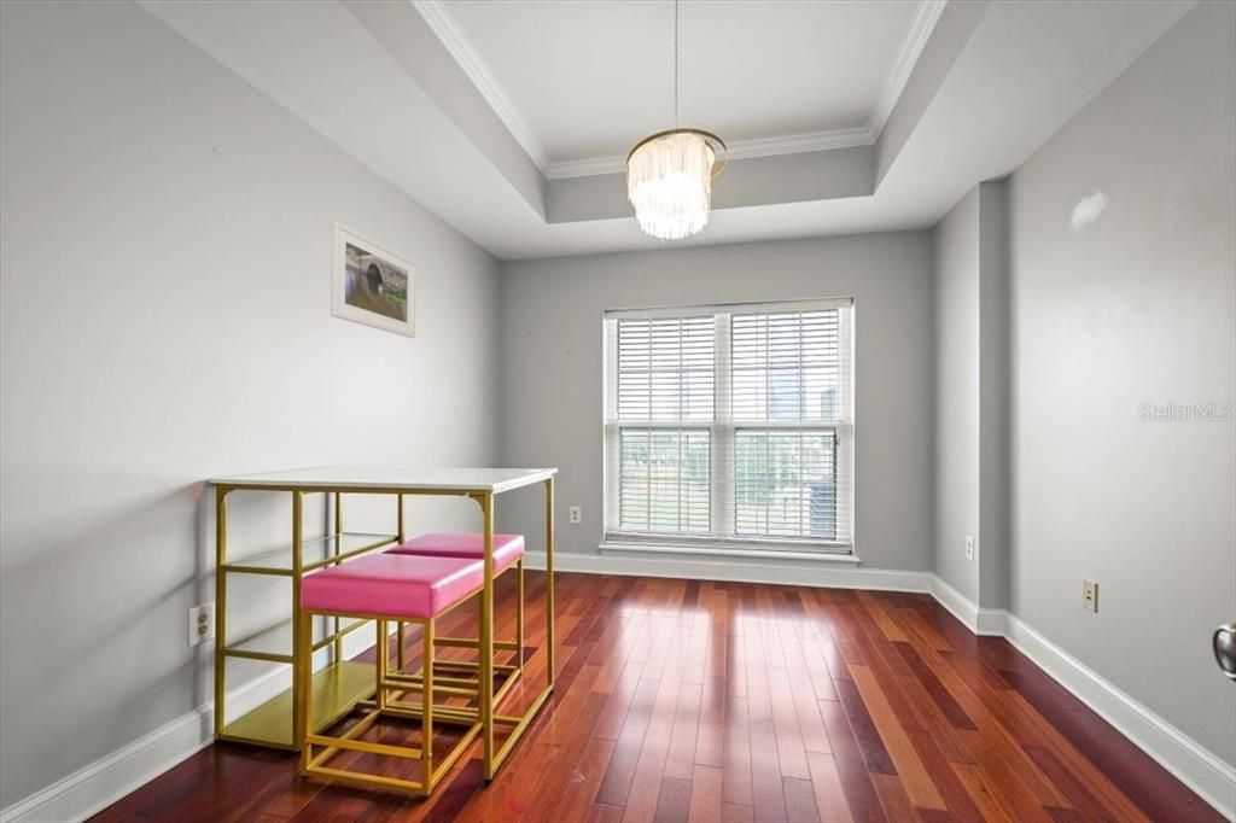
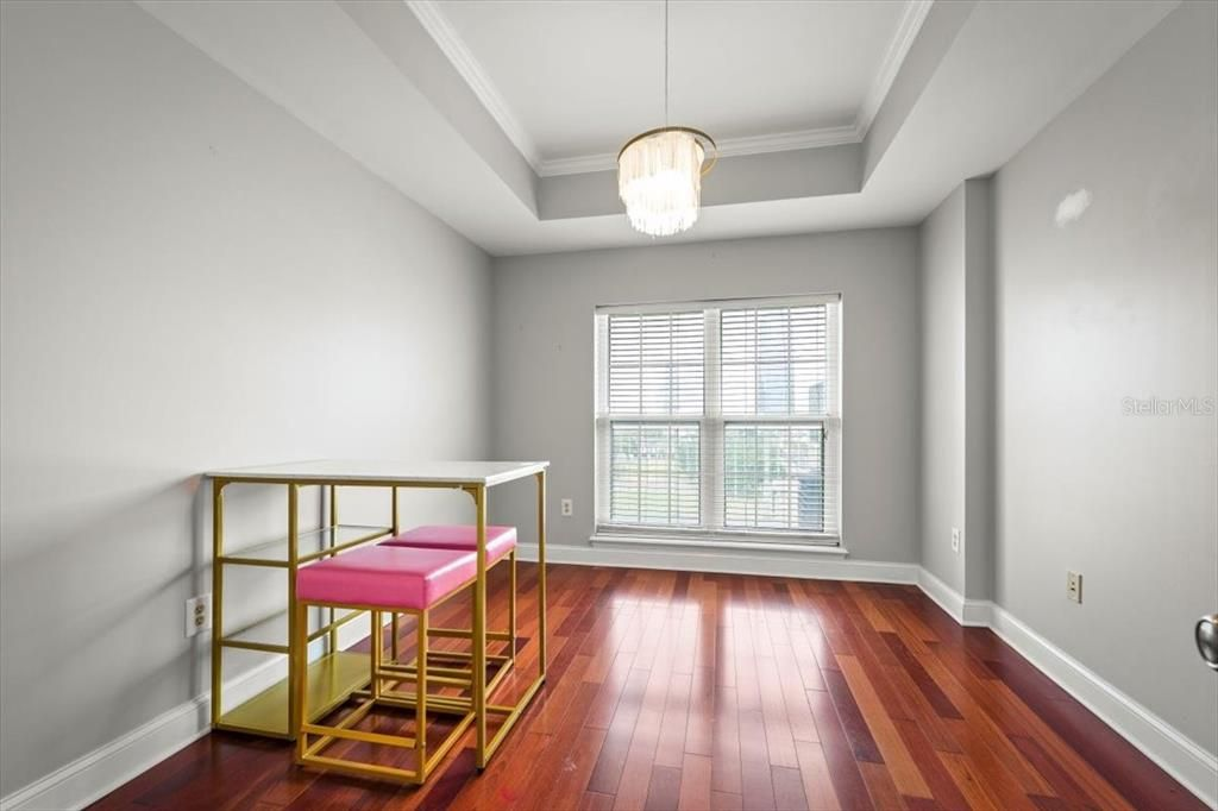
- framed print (378, 285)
